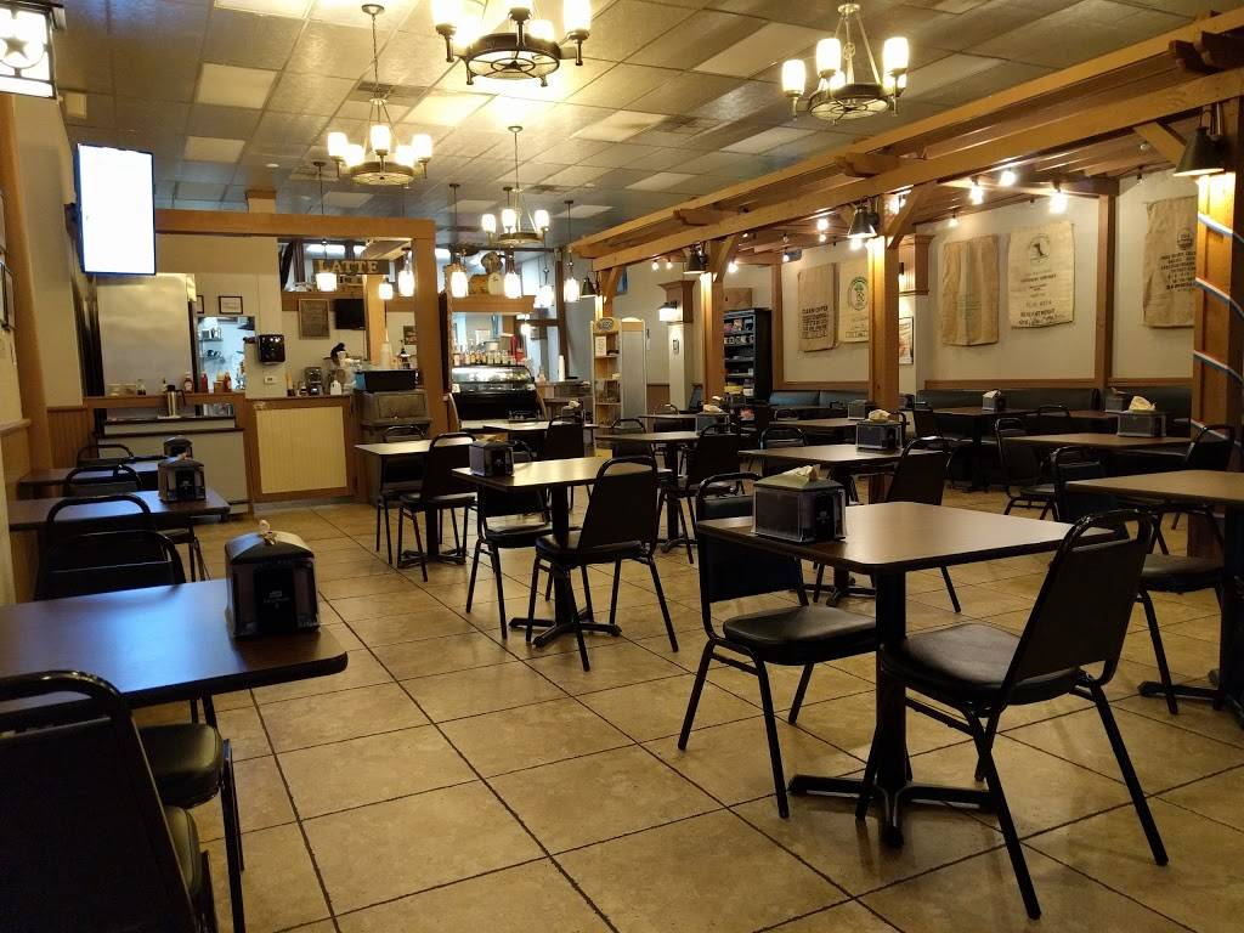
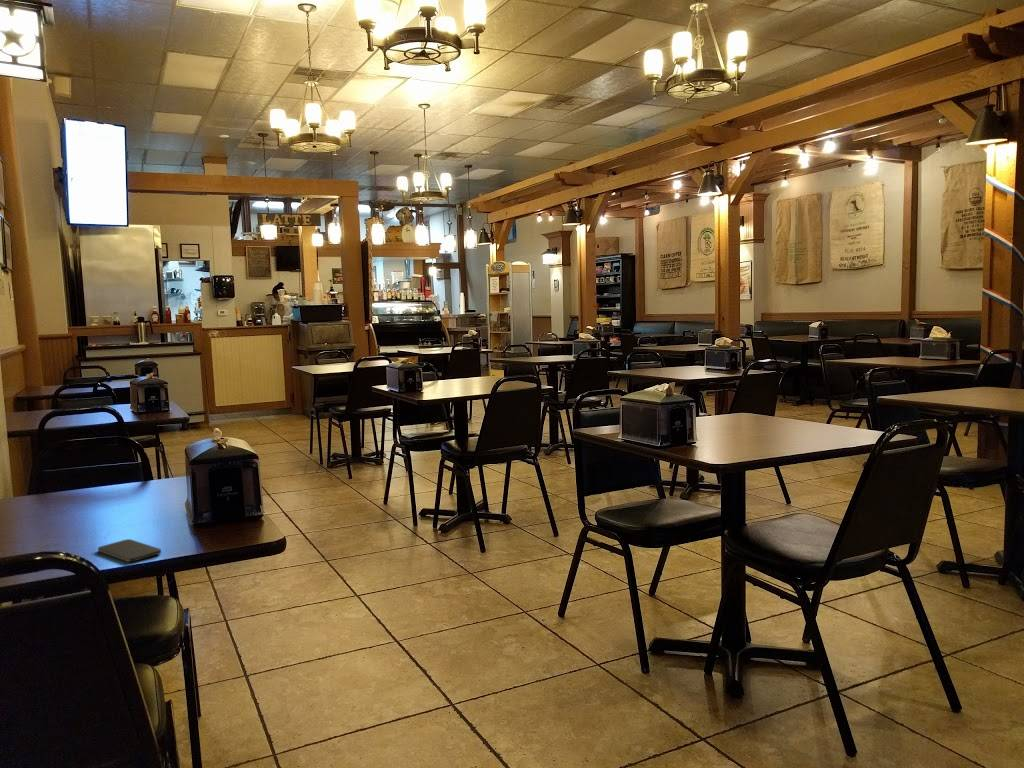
+ smartphone (129, 550)
